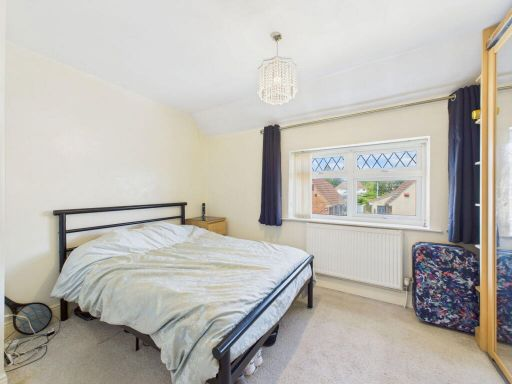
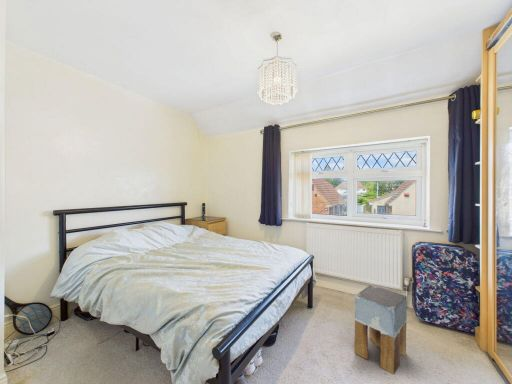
+ stool (380, 324)
